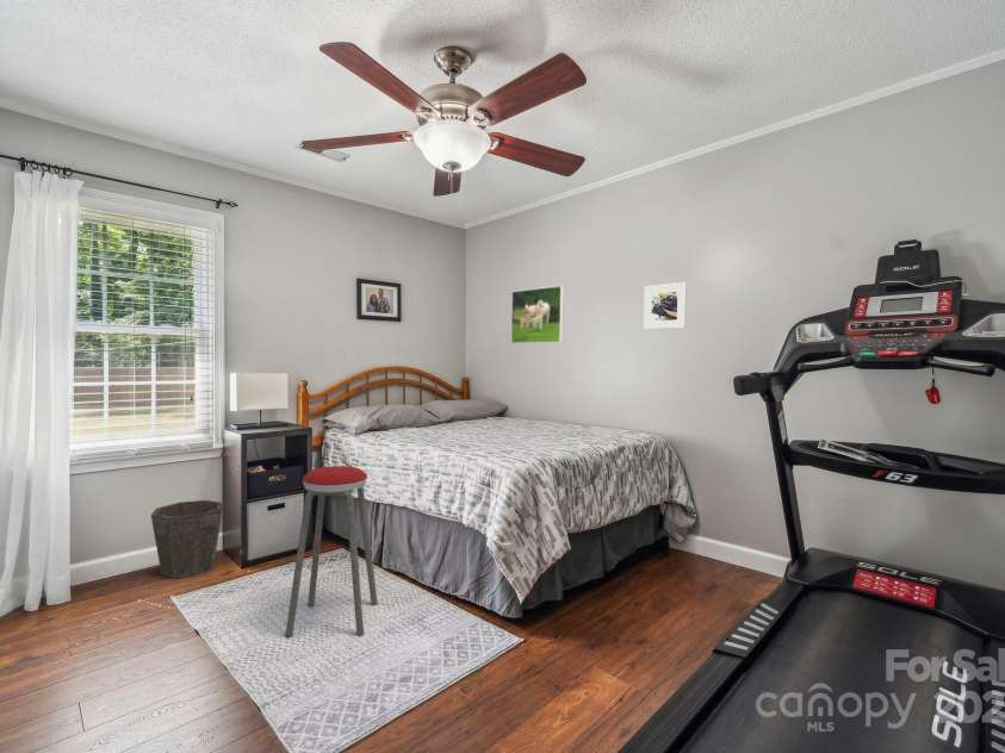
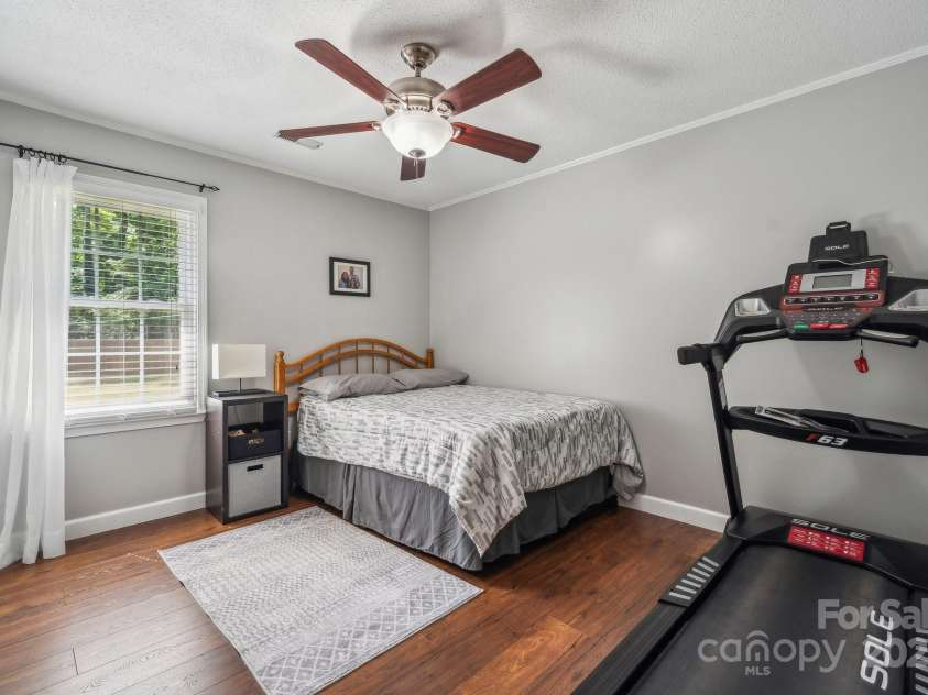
- music stool (349, 544)
- waste bin (188, 539)
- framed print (664, 306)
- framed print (535, 316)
